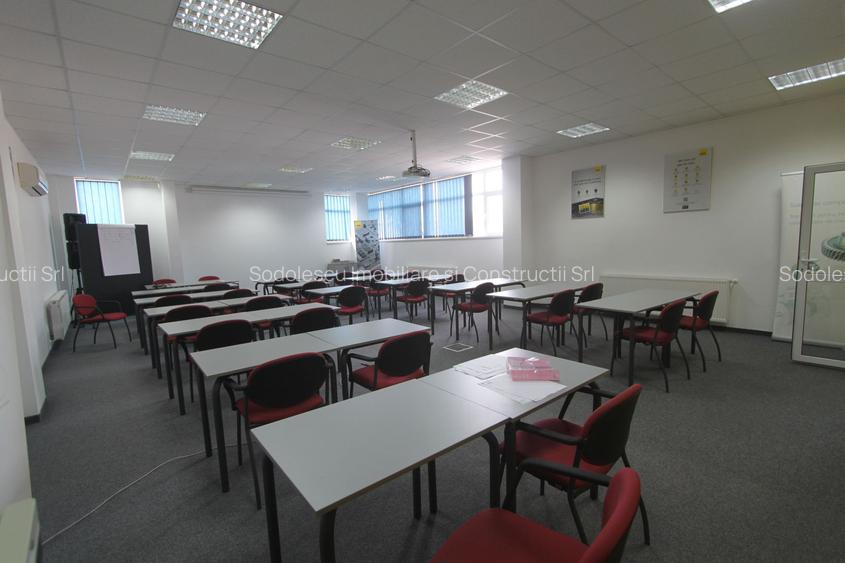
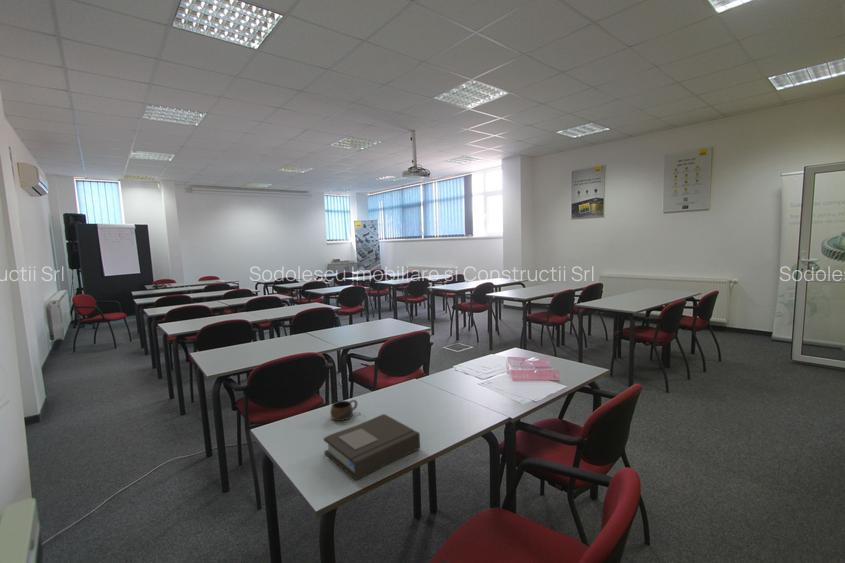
+ cup (345, 409)
+ book (372, 442)
